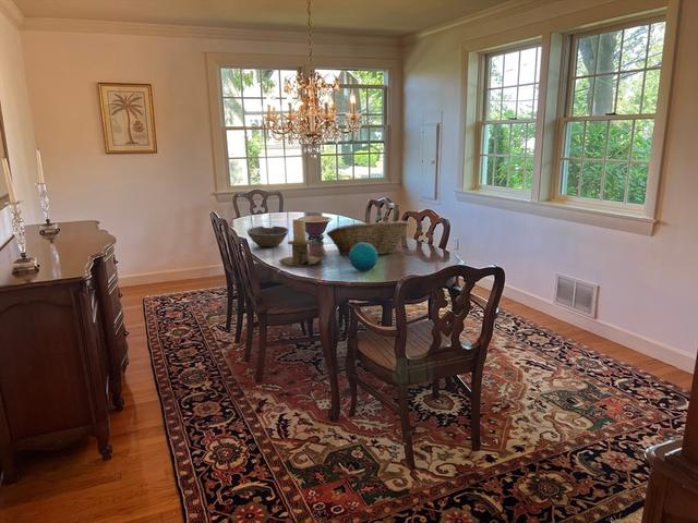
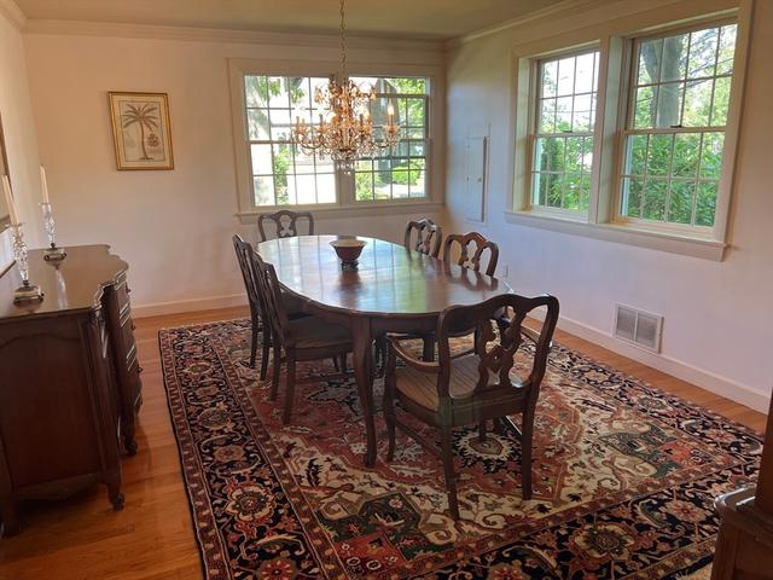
- decorative orb (363, 256)
- candle holder (299, 241)
- fruit basket (368, 235)
- bowl (268, 236)
